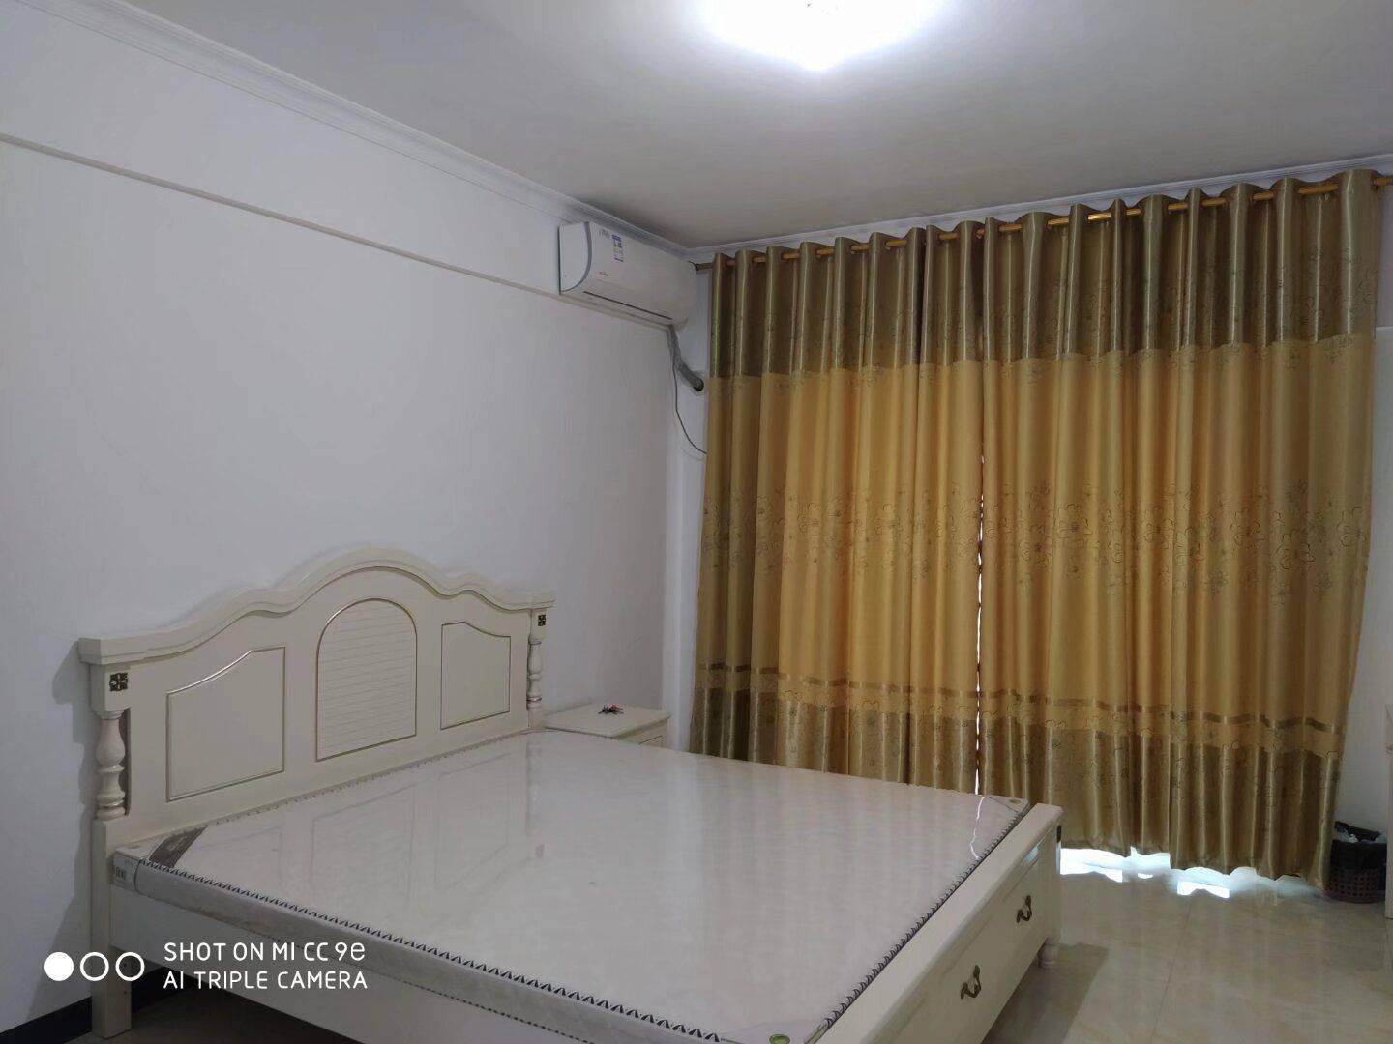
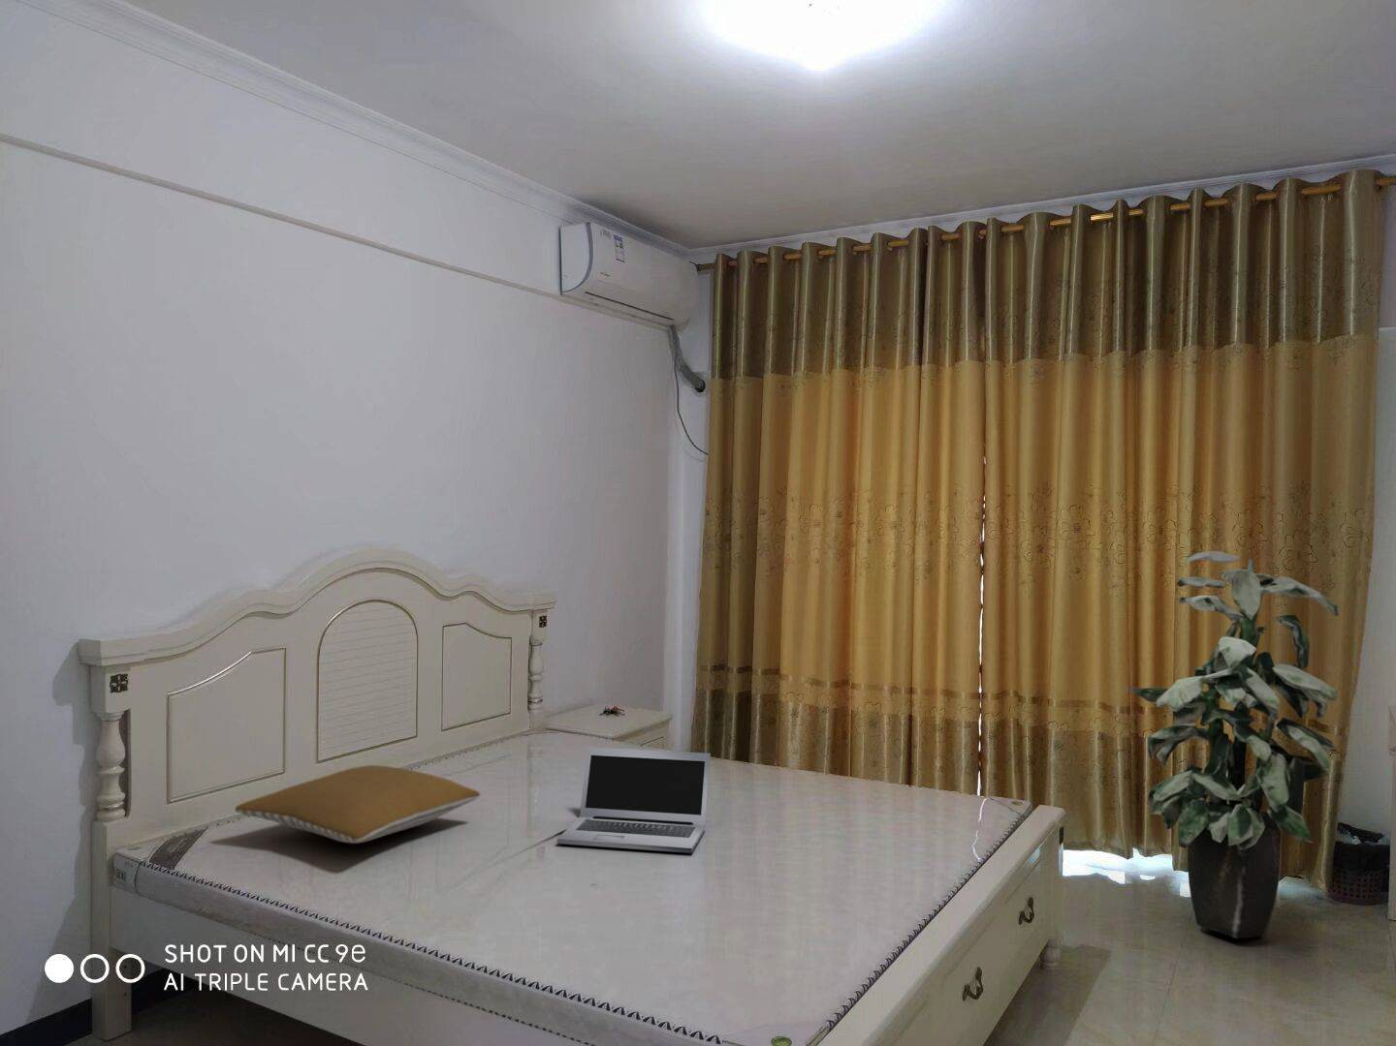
+ laptop (636, 797)
+ indoor plant (1230, 739)
+ pillow (361, 804)
